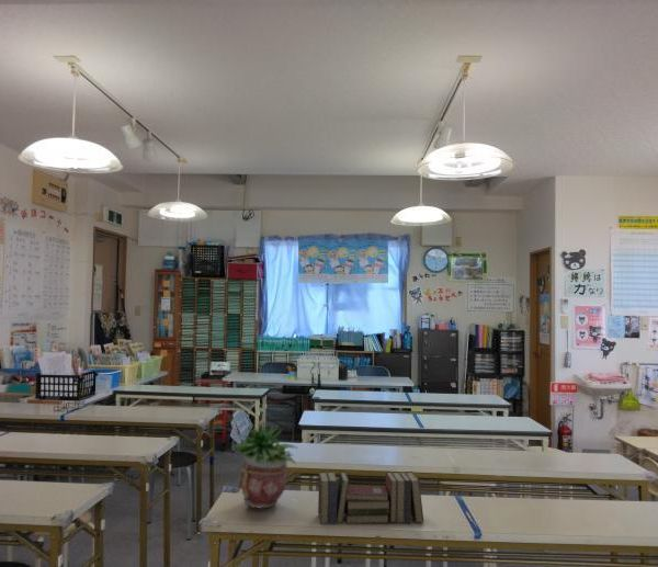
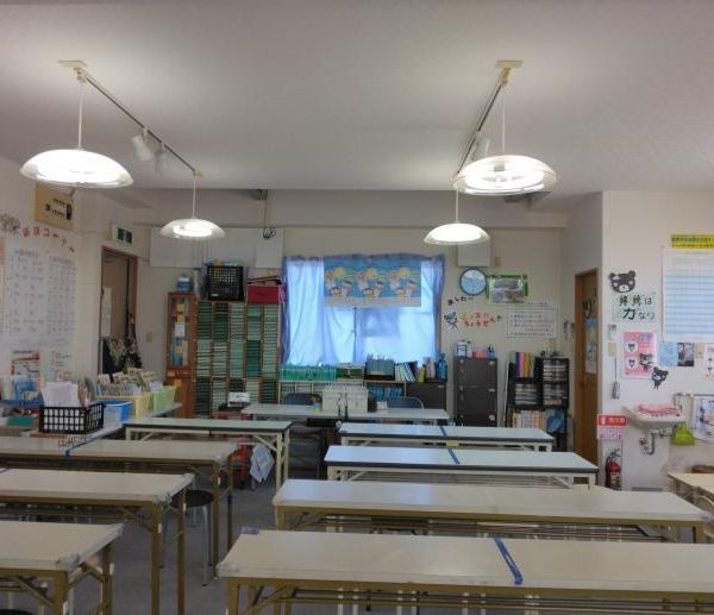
- potted plant (265, 462)
- book (370, 497)
